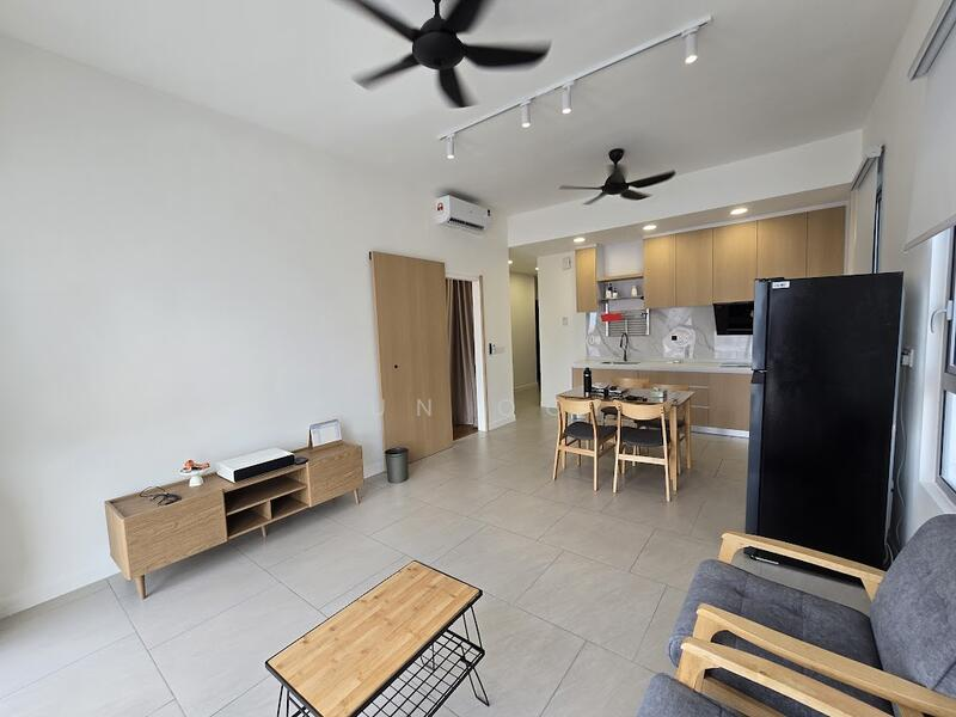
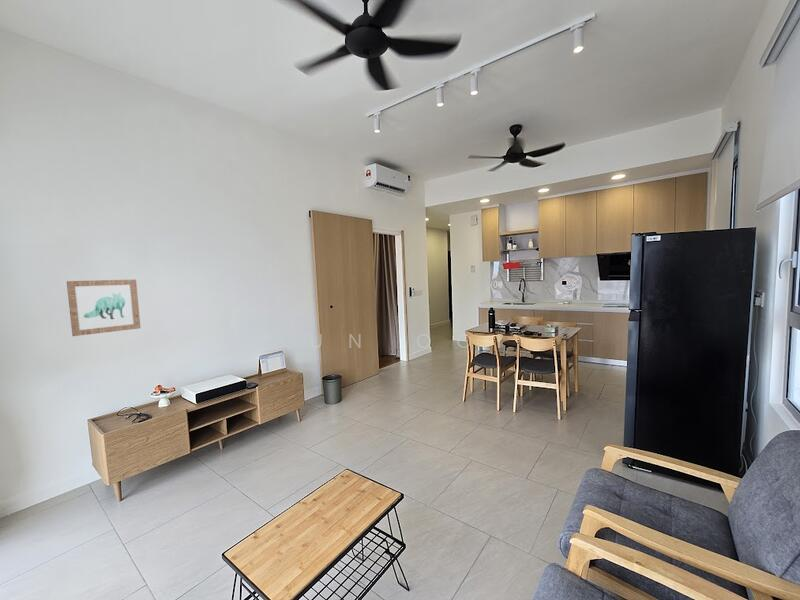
+ wall art (105, 306)
